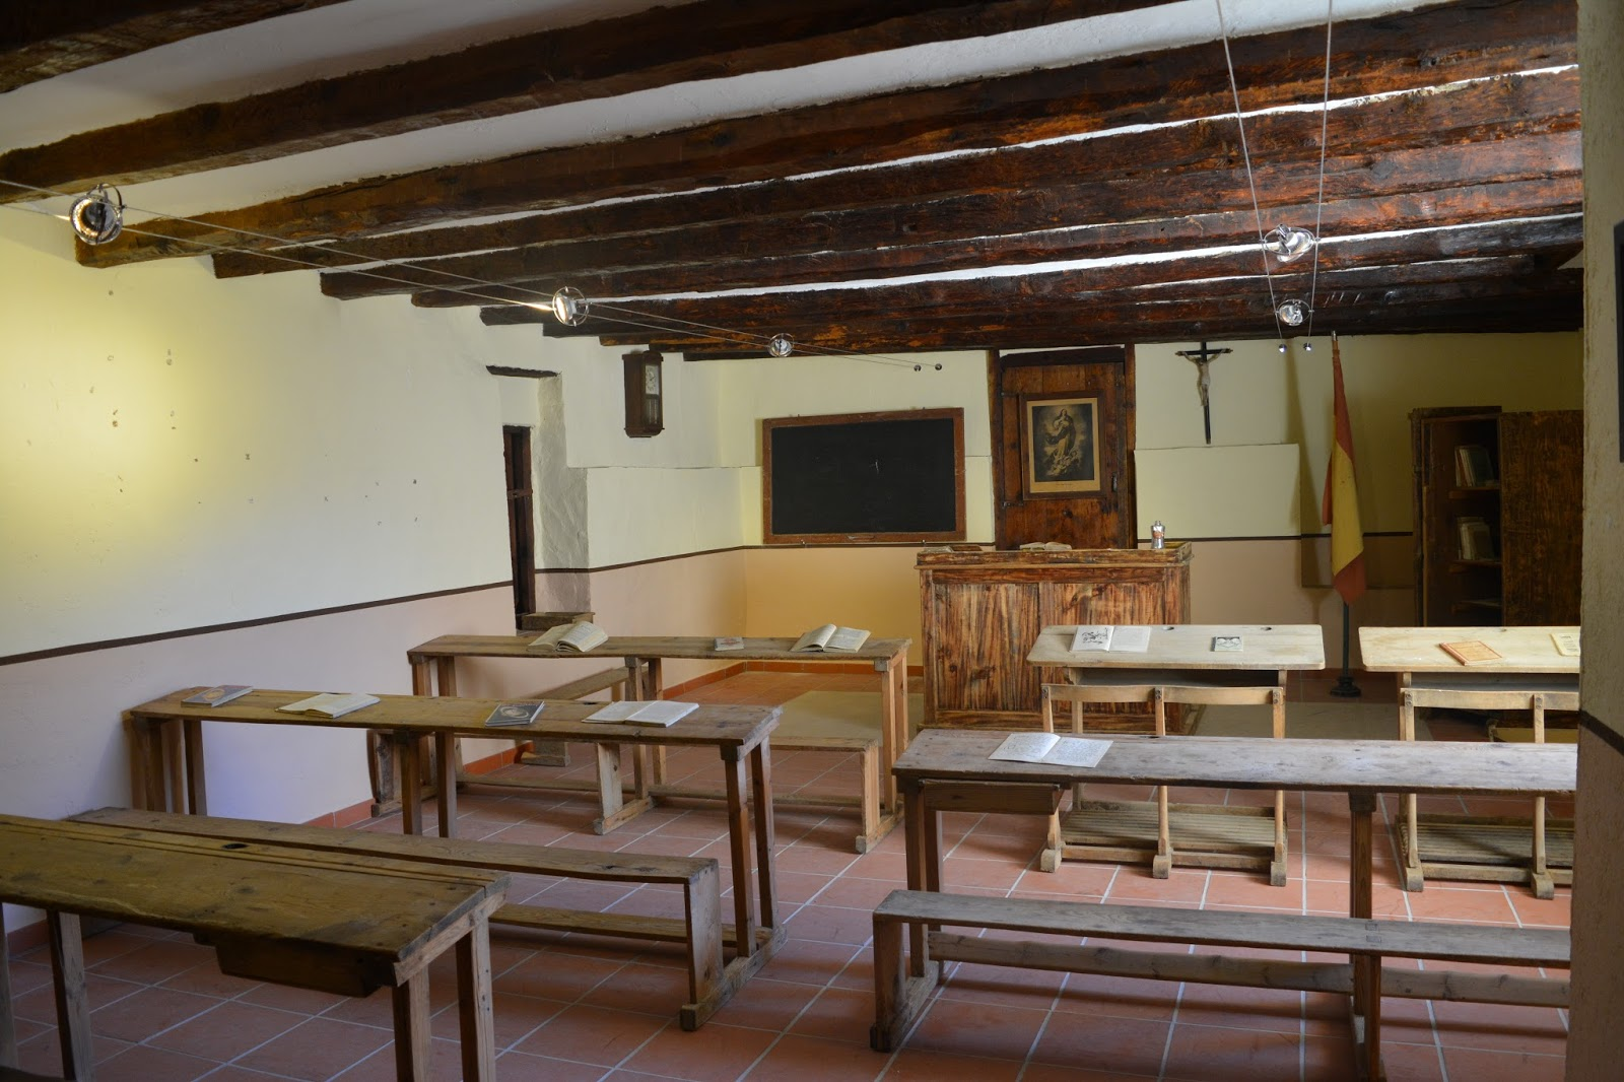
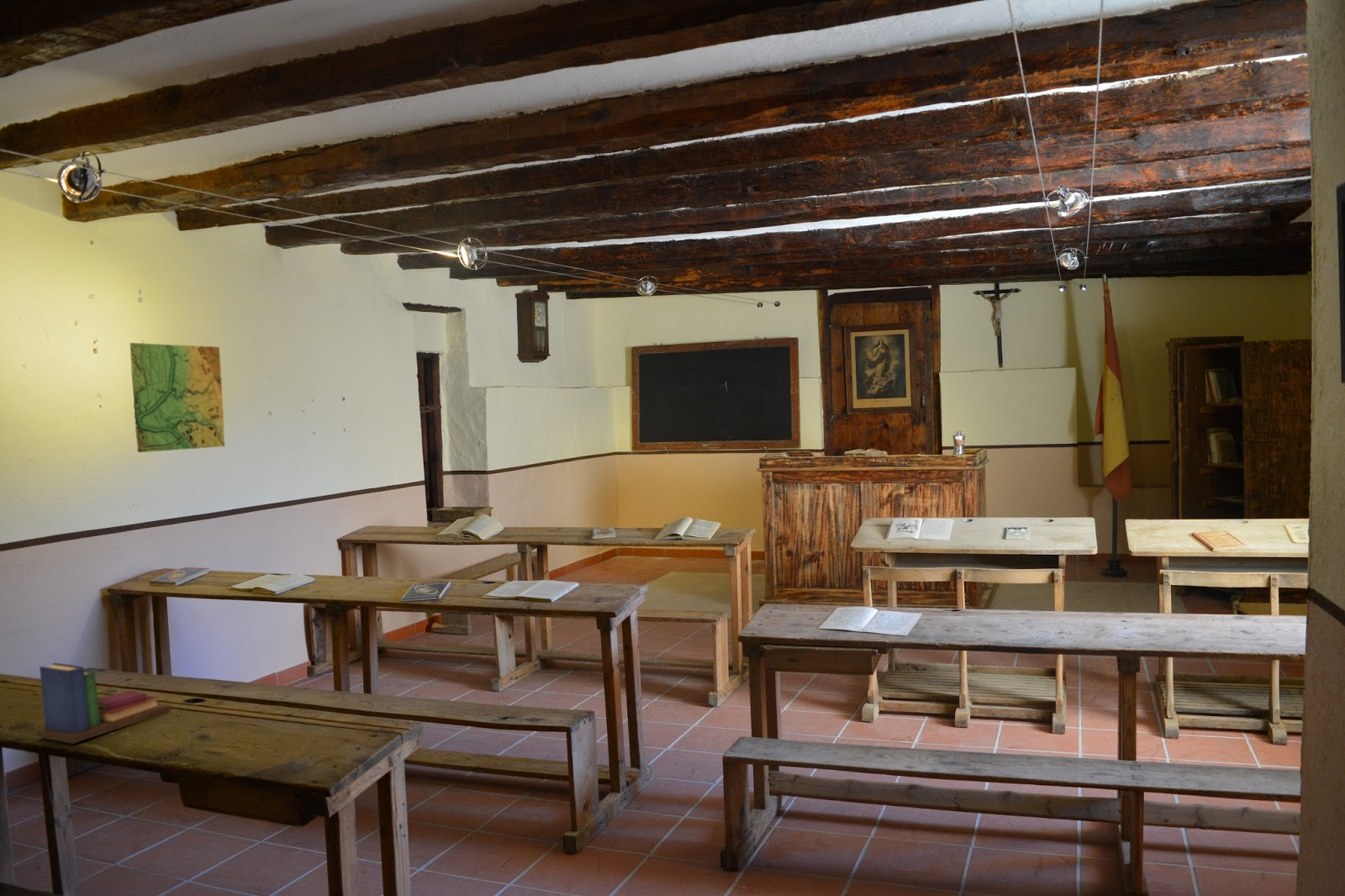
+ book (97, 693)
+ map (179, 397)
